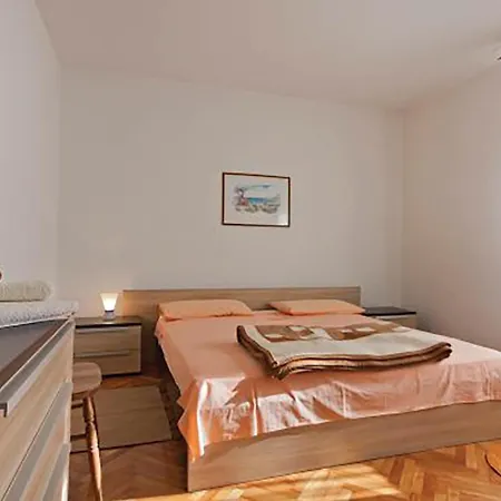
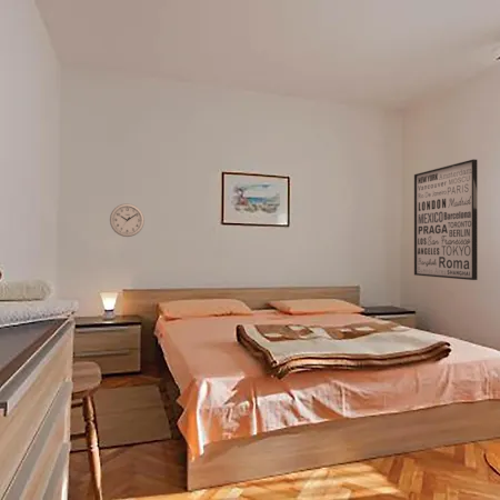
+ wall clock (127, 220)
+ wall art (442, 222)
